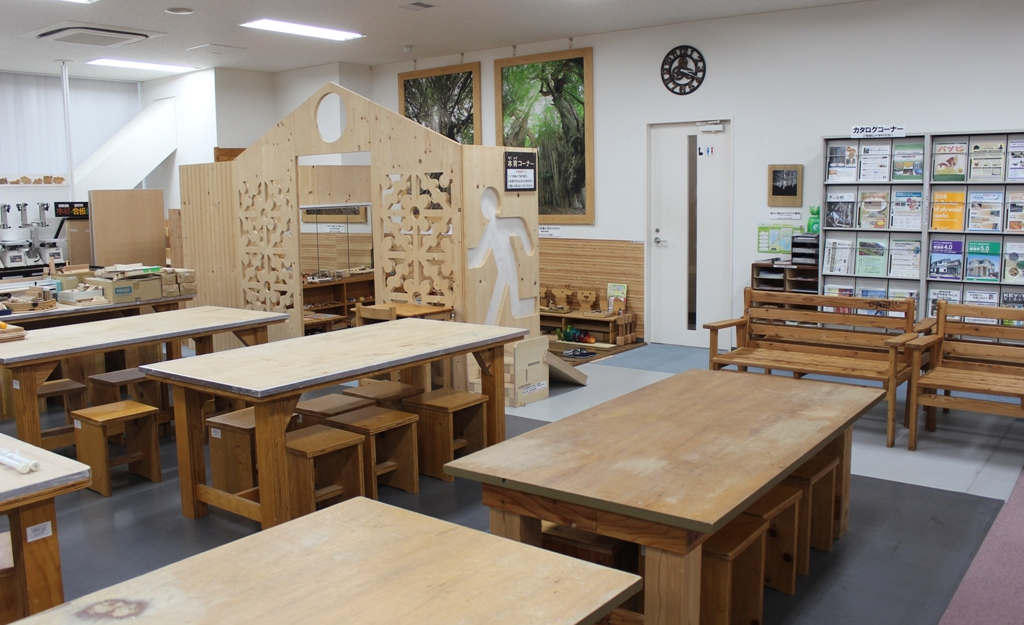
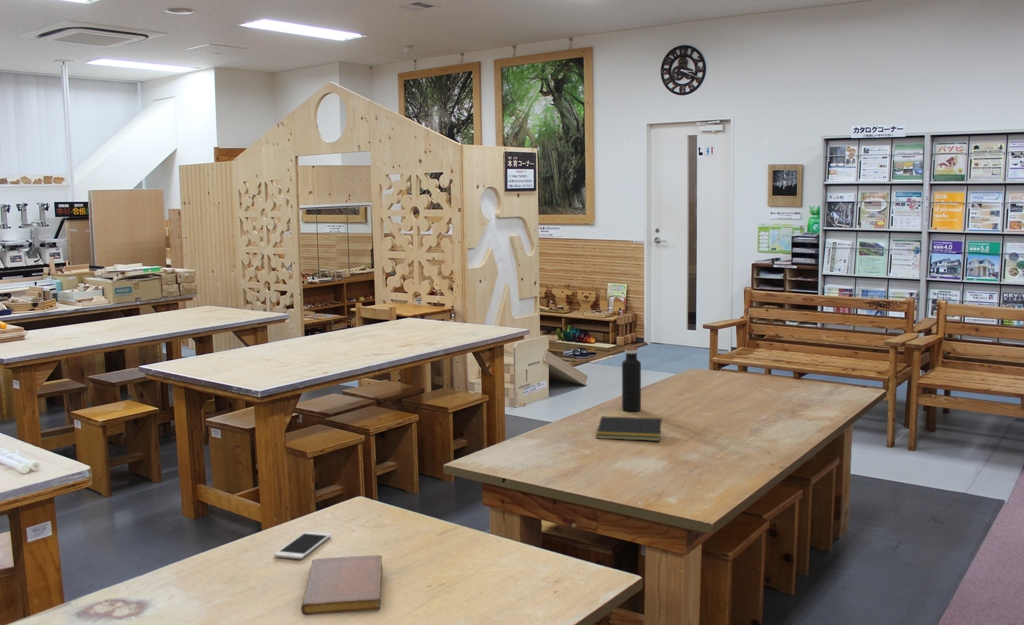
+ notebook (344, 583)
+ cell phone (303, 545)
+ water bottle (631, 378)
+ notepad (629, 428)
